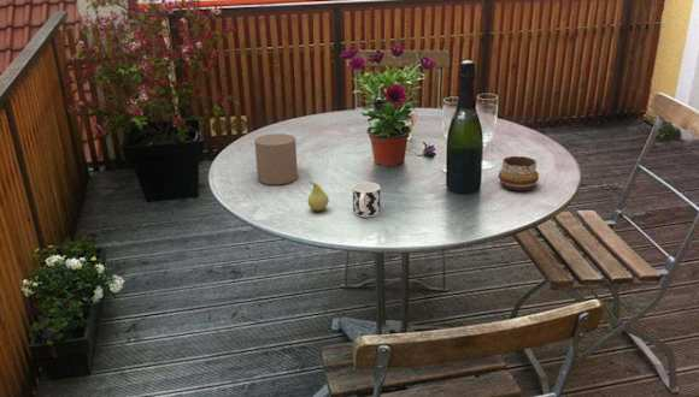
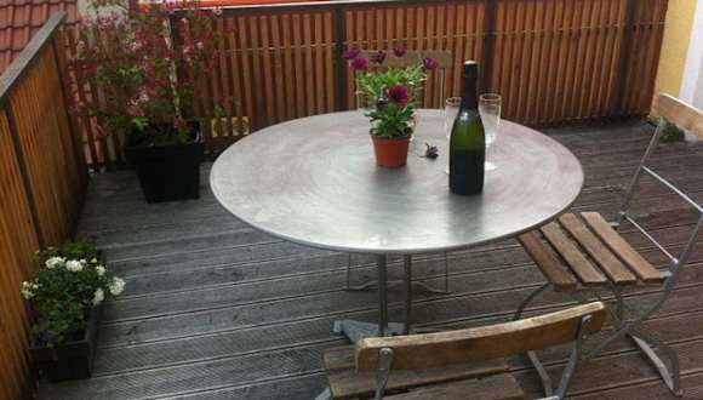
- cup (365, 201)
- candle (276, 158)
- fruit (316, 194)
- decorative bowl (518, 173)
